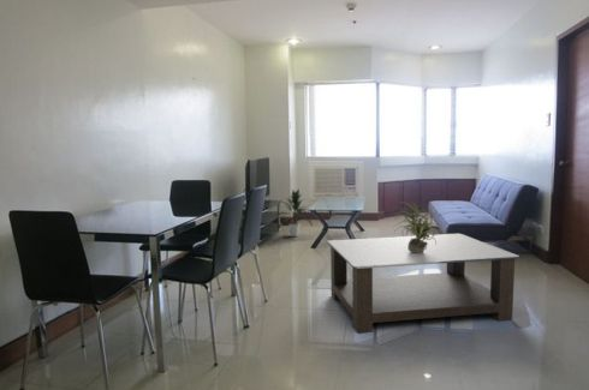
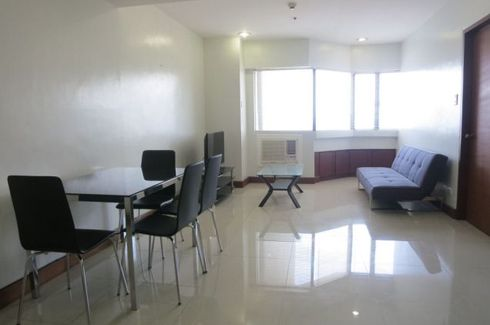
- coffee table (414, 277)
- potted plant (415, 226)
- indoor plant (294, 212)
